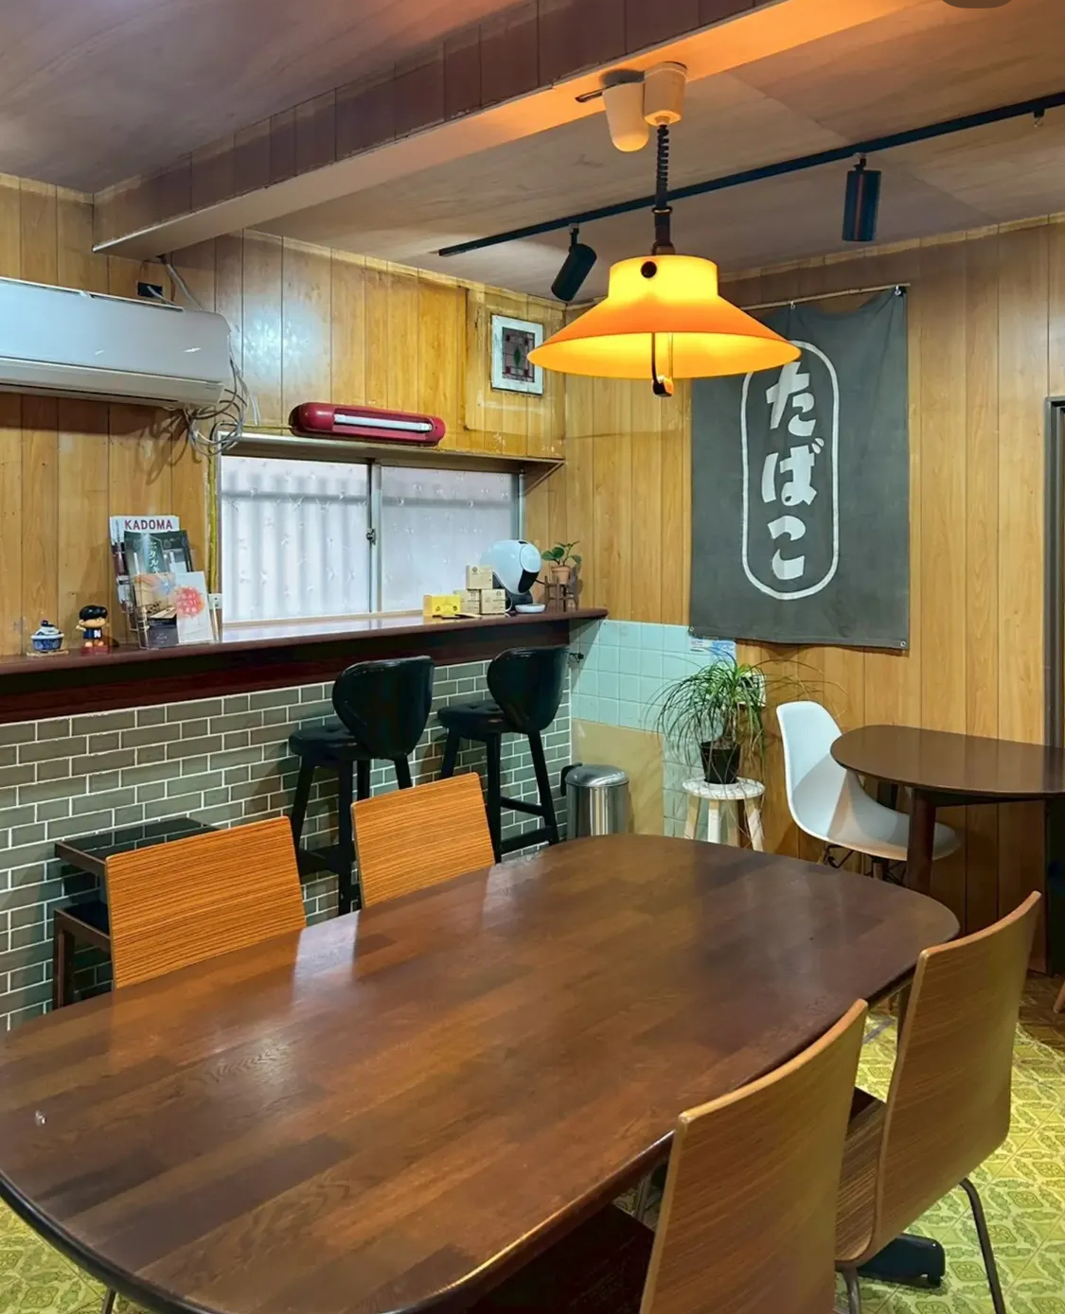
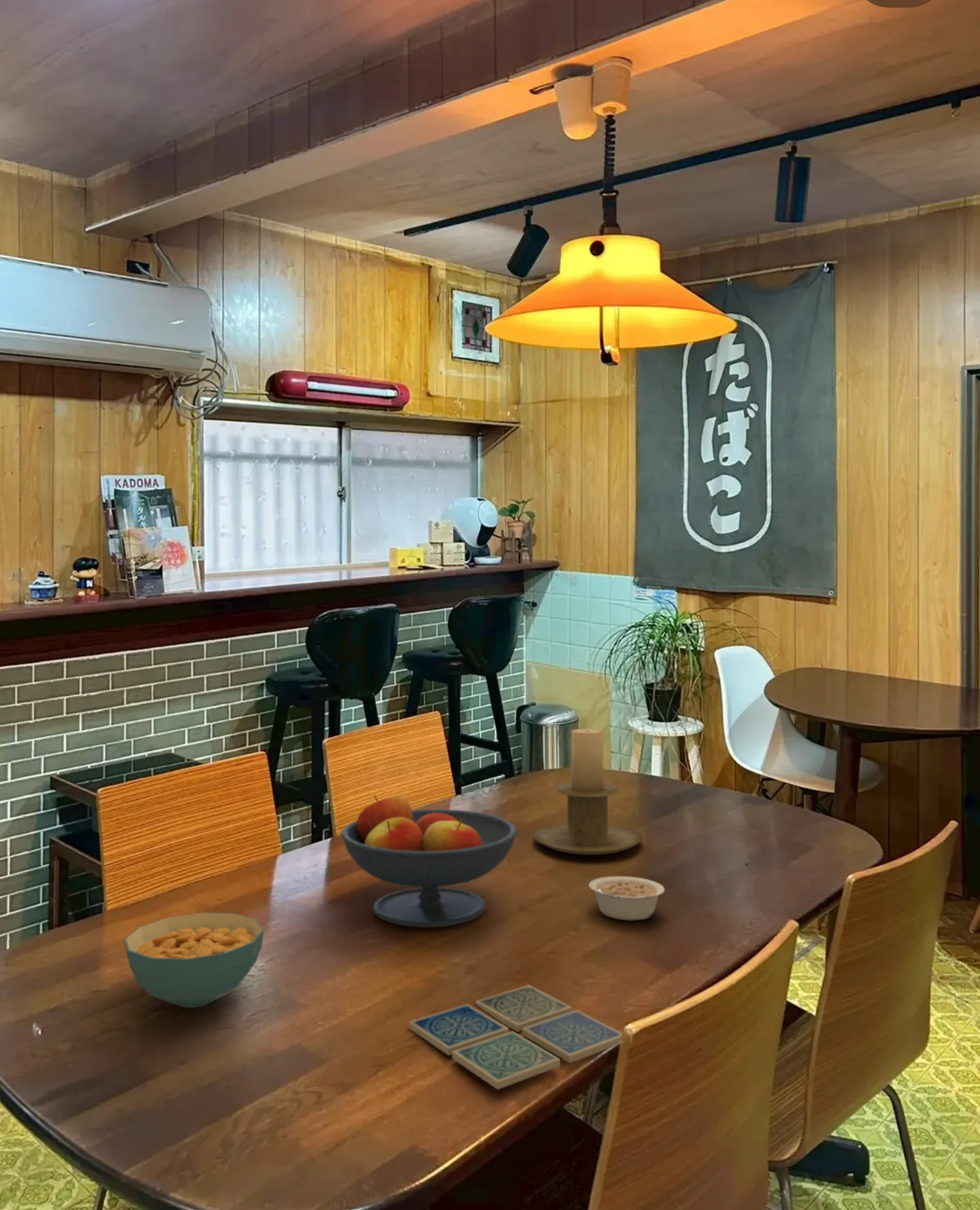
+ legume (629, 897)
+ drink coaster (515, 1032)
+ cereal bowl (195, 966)
+ fruit bowl (429, 855)
+ candle holder (587, 786)
